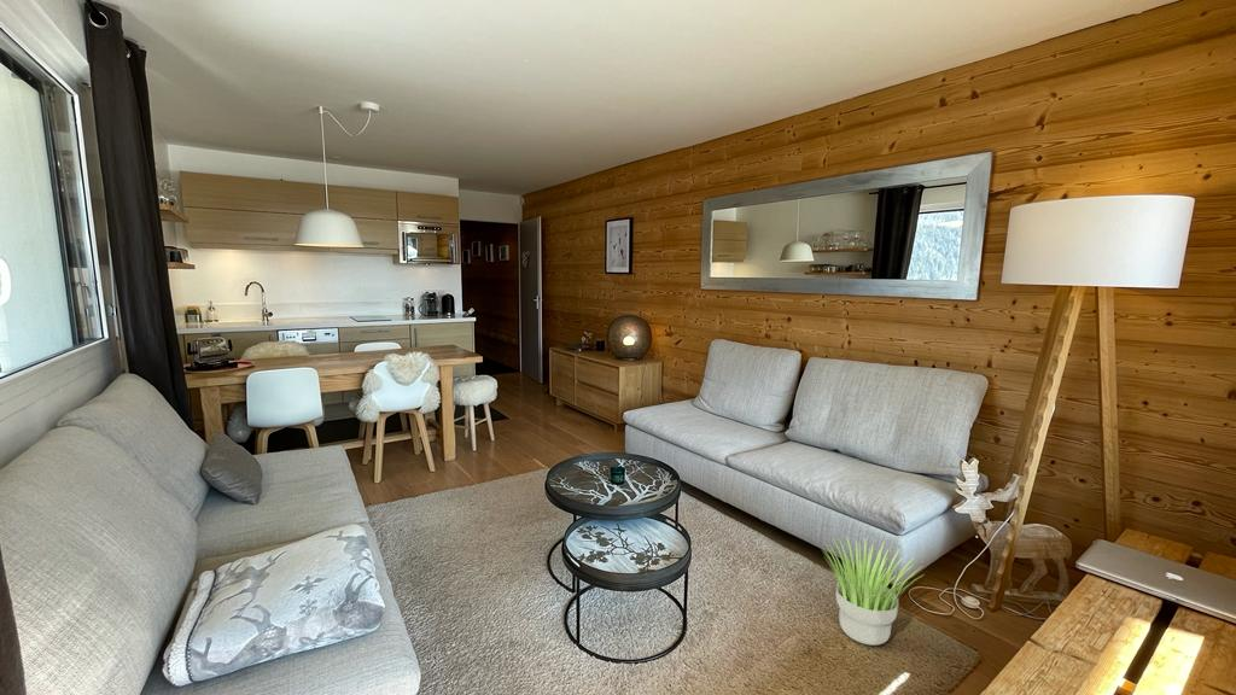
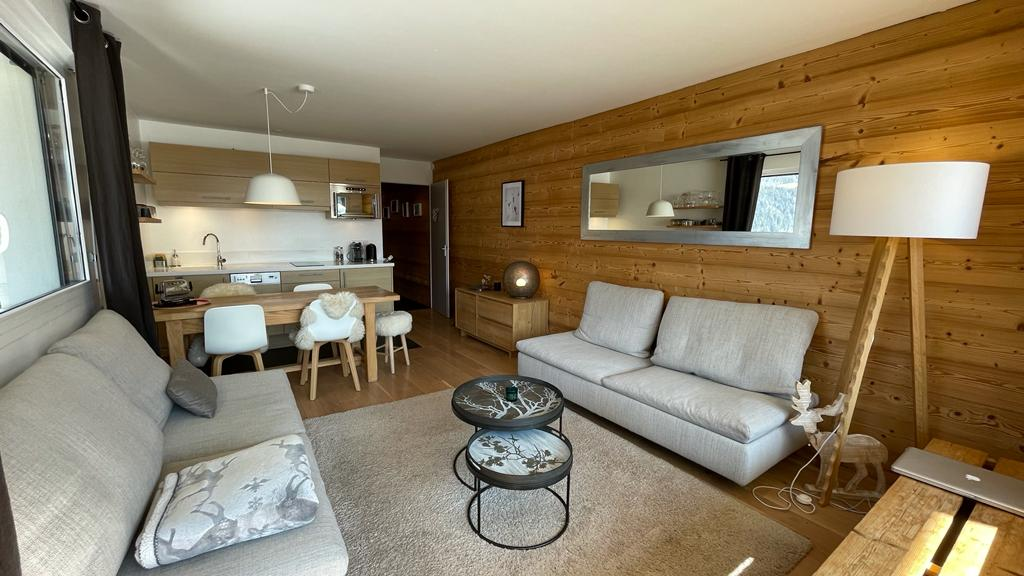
- potted plant (865, 594)
